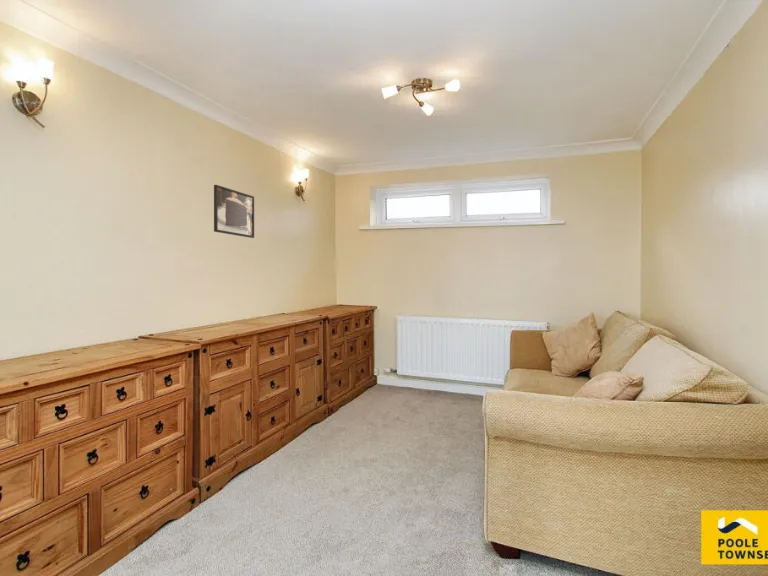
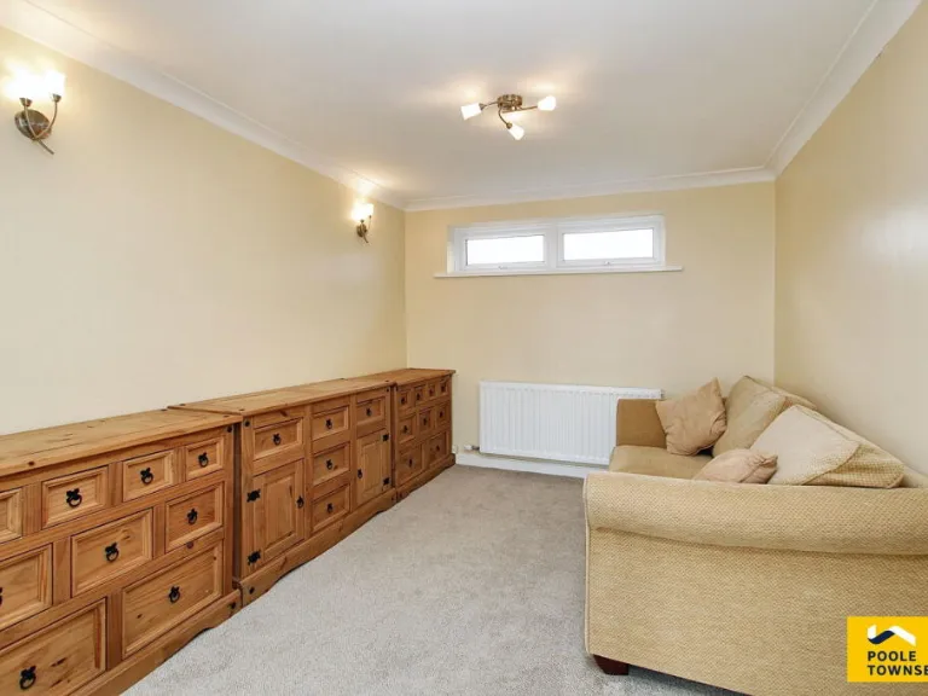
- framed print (235, 213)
